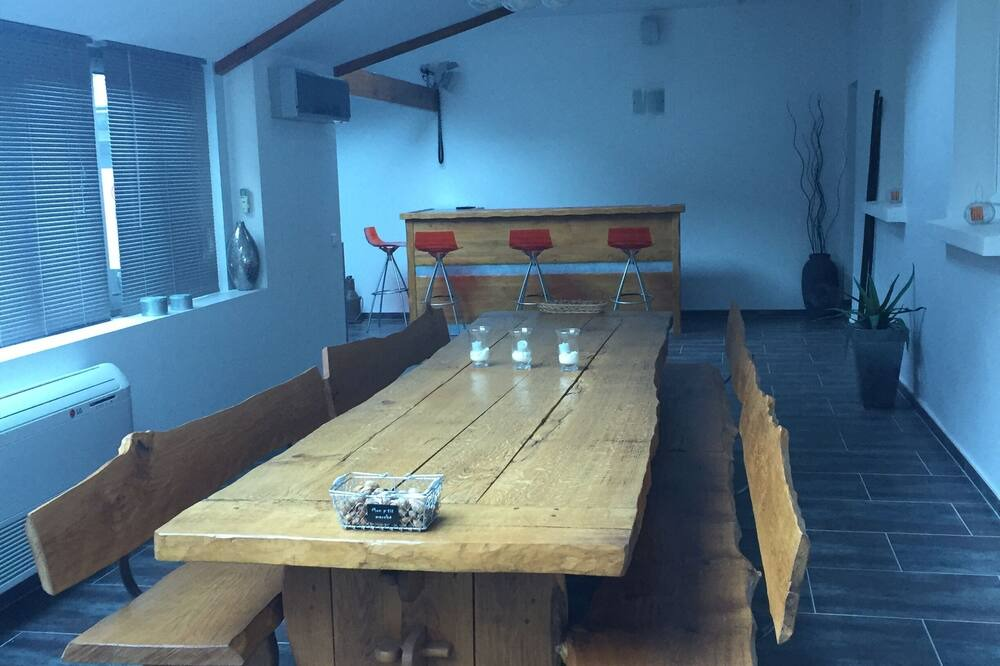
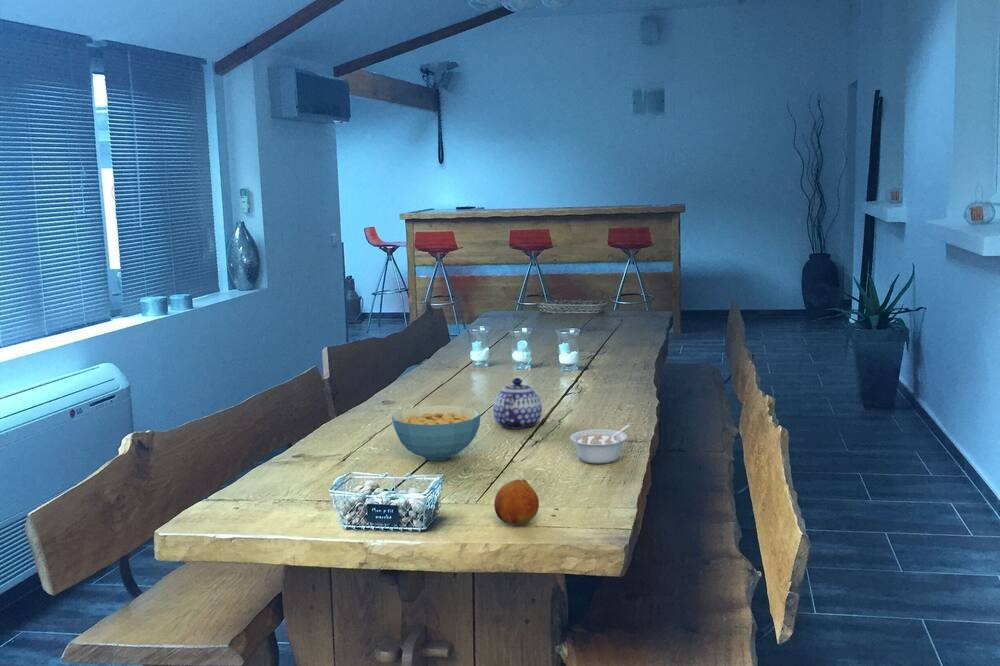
+ teapot (516, 401)
+ fruit (517, 501)
+ legume (599, 444)
+ cereal bowl (436, 436)
